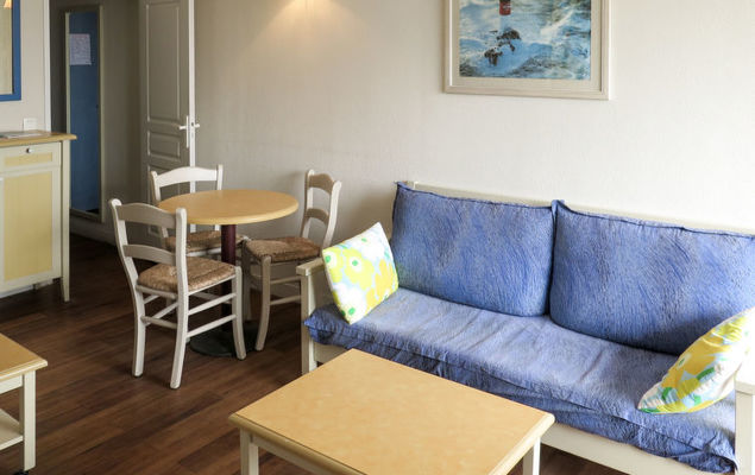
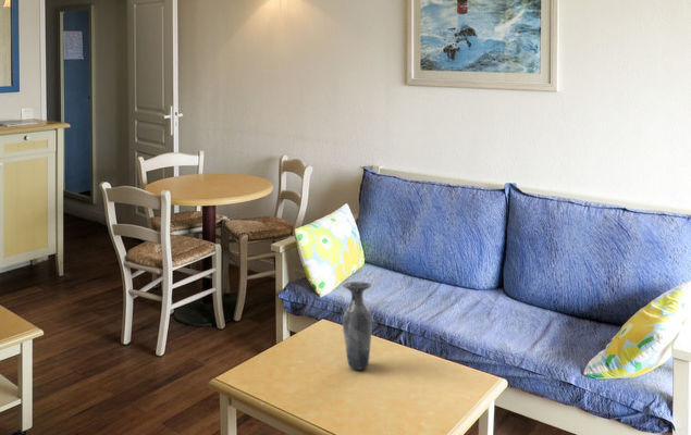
+ vase (357, 325)
